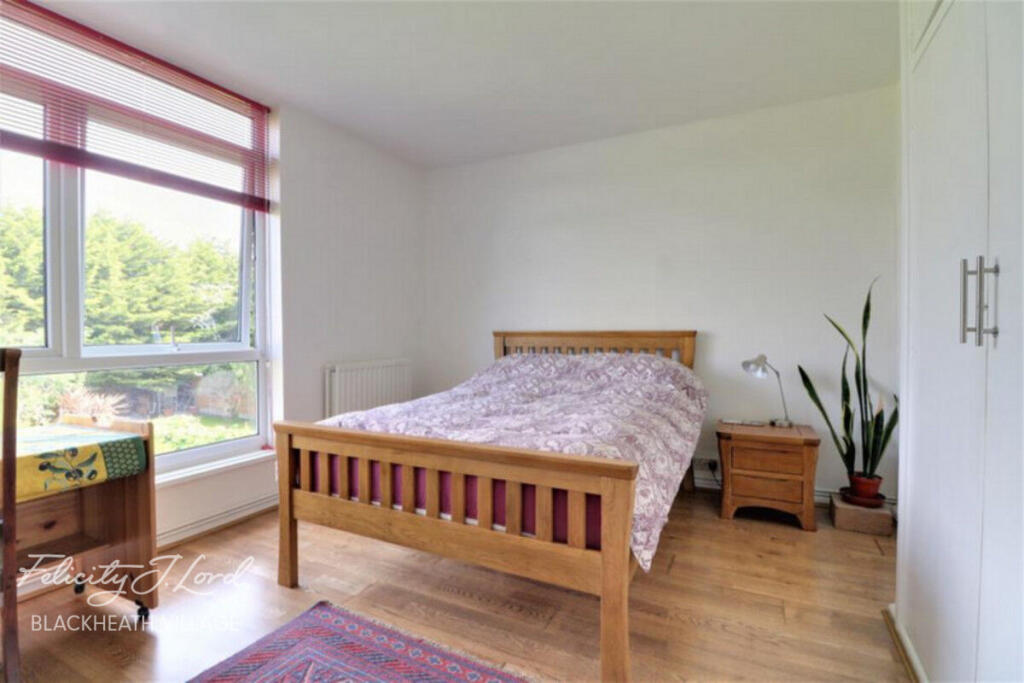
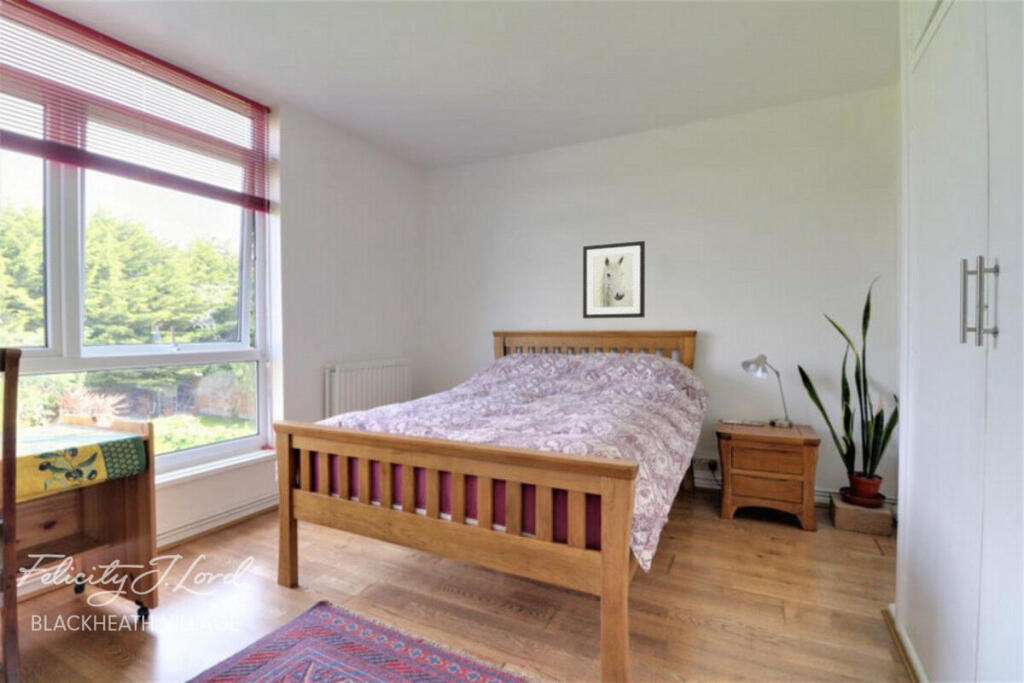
+ wall art (613, 281)
